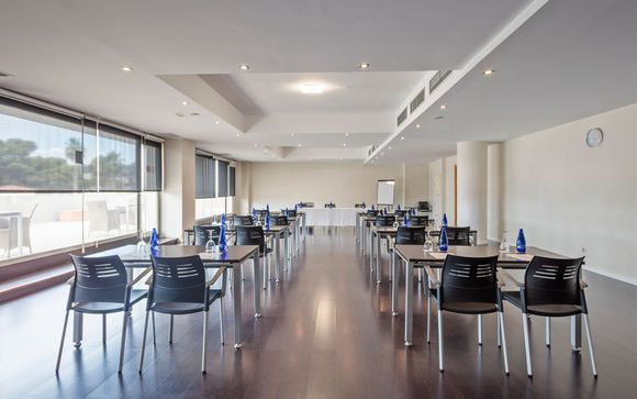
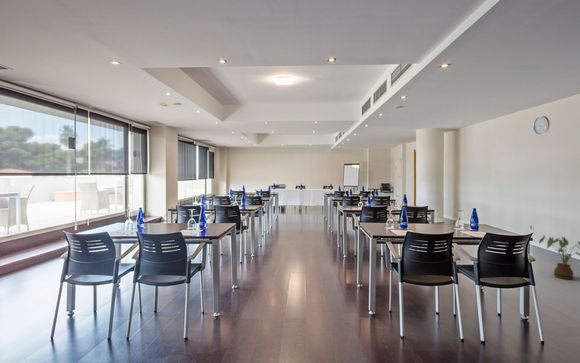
+ house plant (562, 255)
